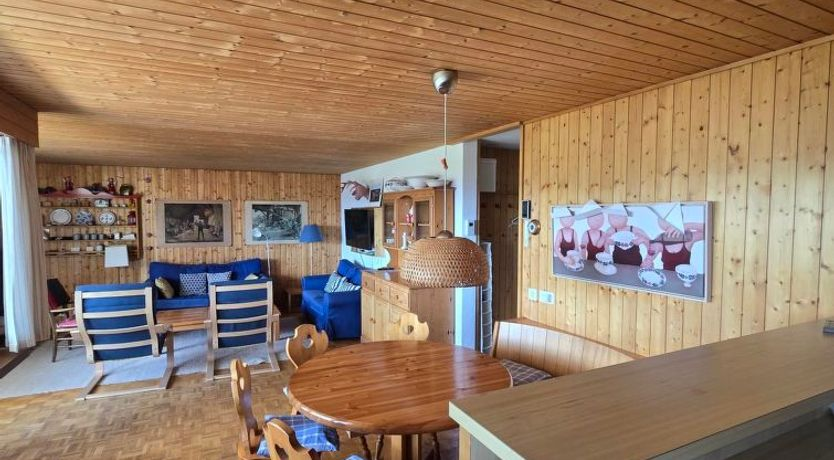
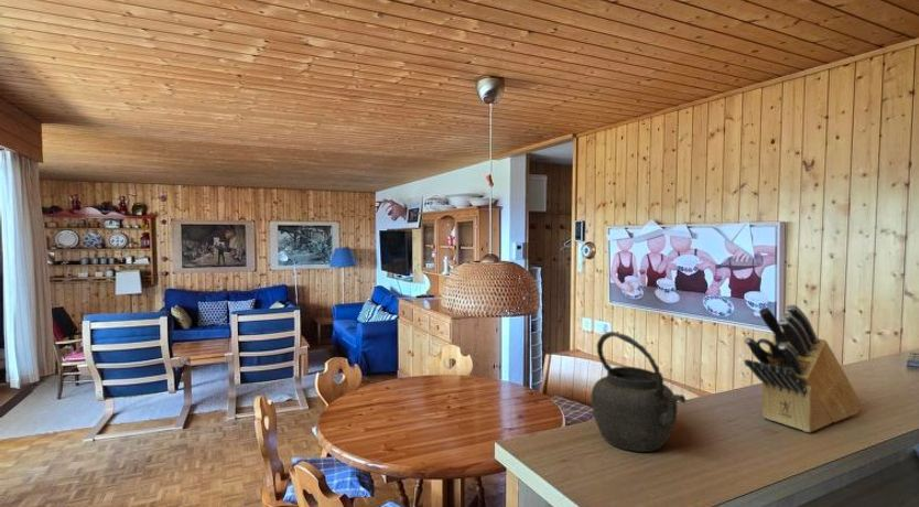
+ knife block (803, 359)
+ kettle (638, 389)
